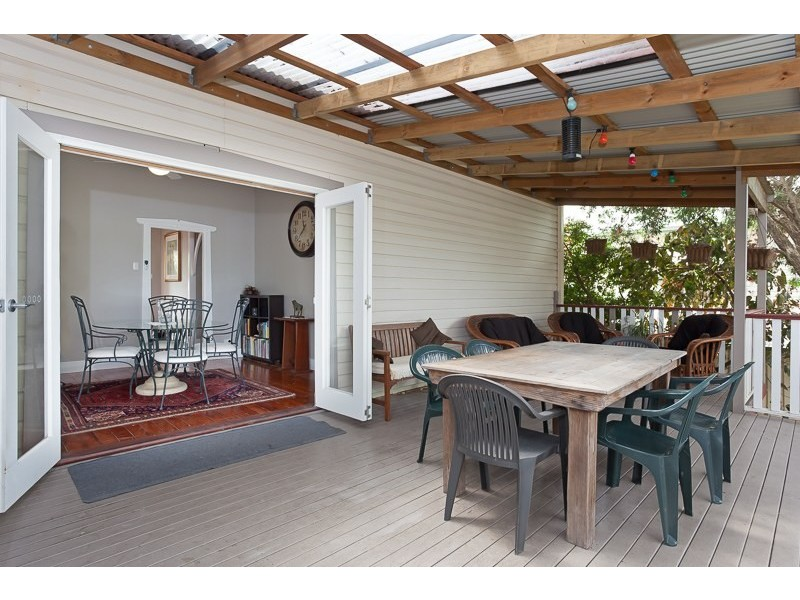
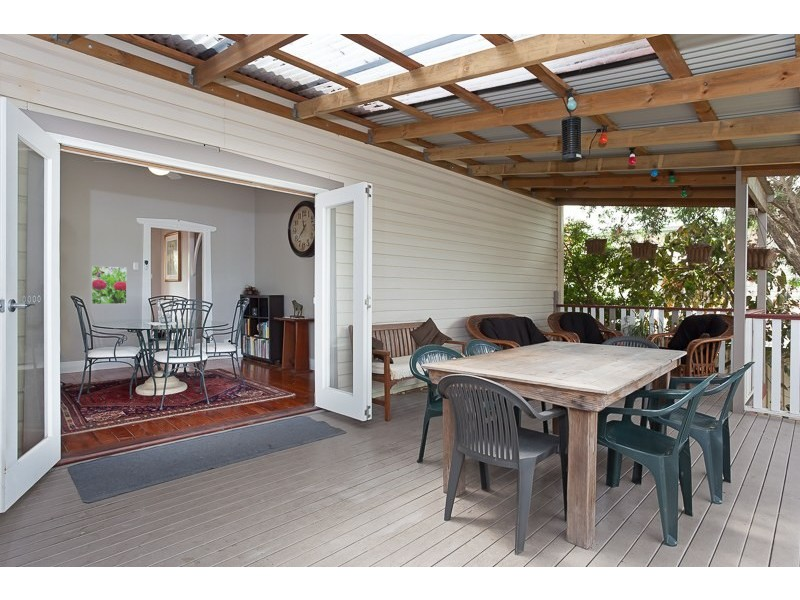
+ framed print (109, 285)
